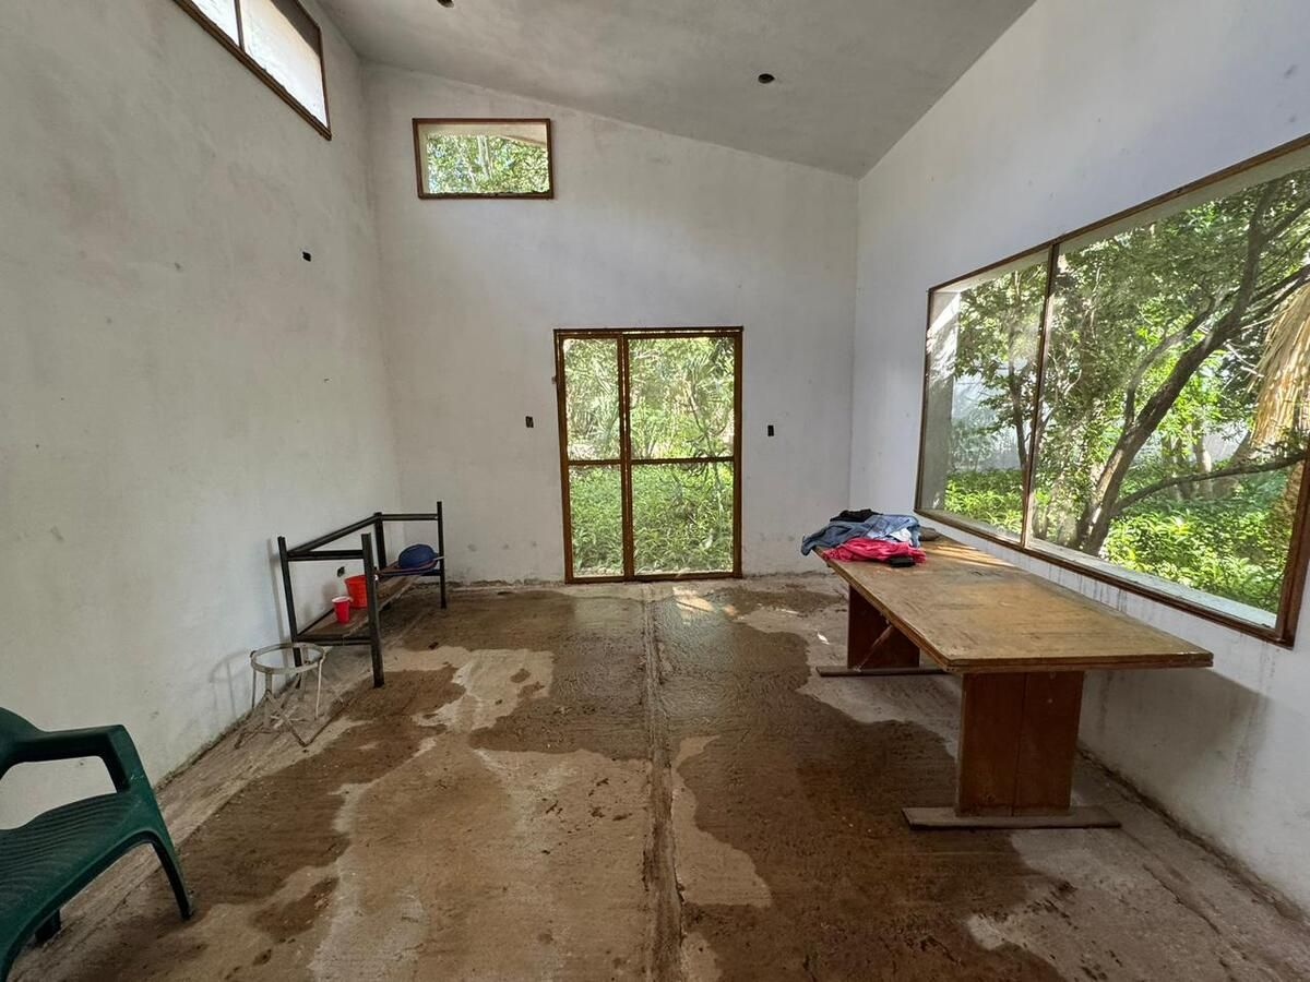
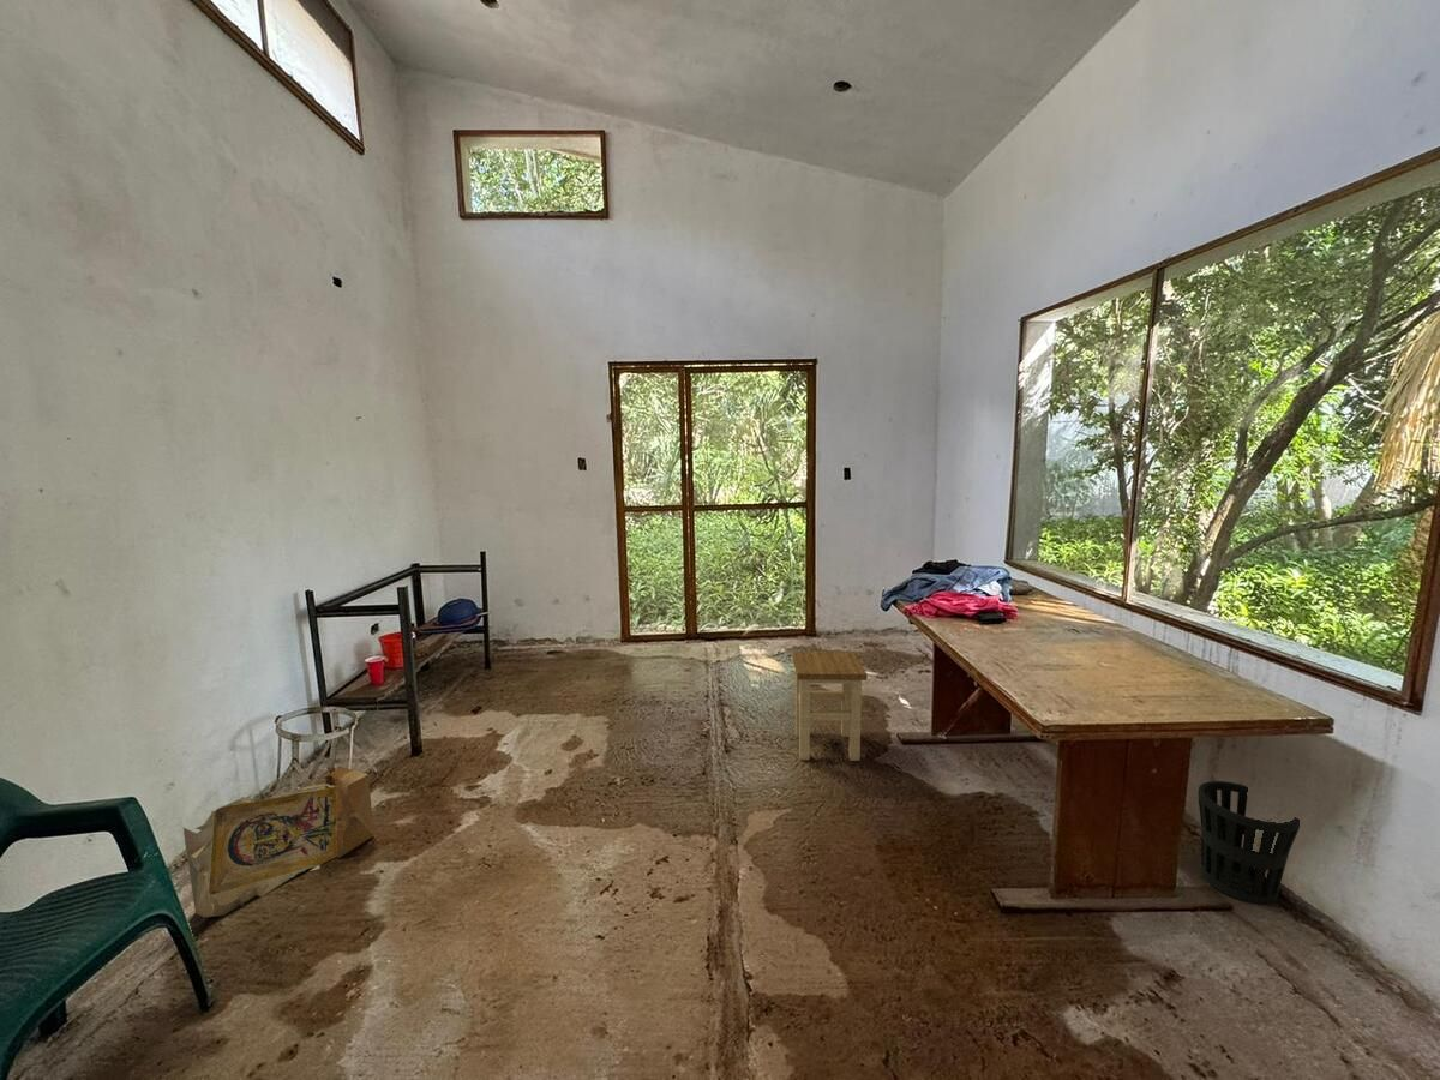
+ cardboard box (288, 830)
+ wastebasket (1243, 842)
+ stool (826, 698)
